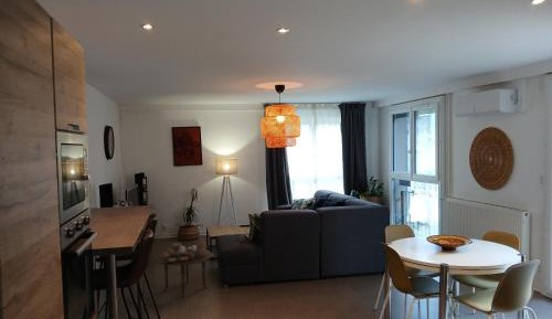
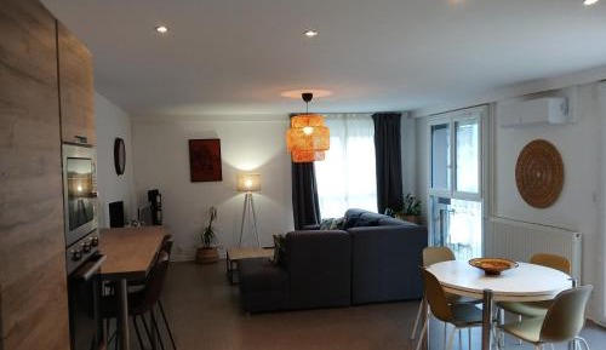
- side table (184, 262)
